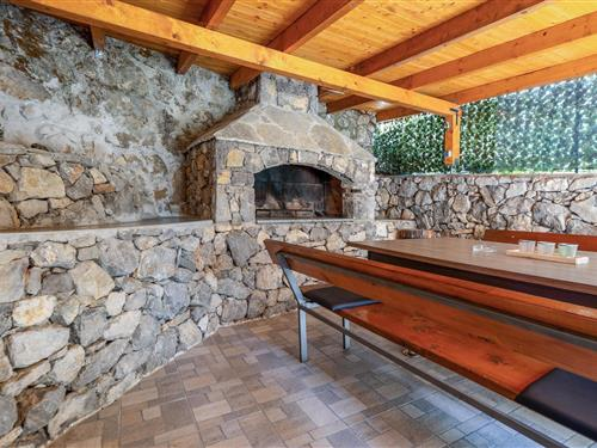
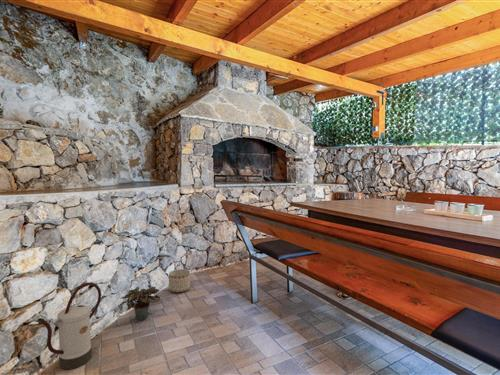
+ potted plant (140, 303)
+ planter (179, 281)
+ watering can (73, 325)
